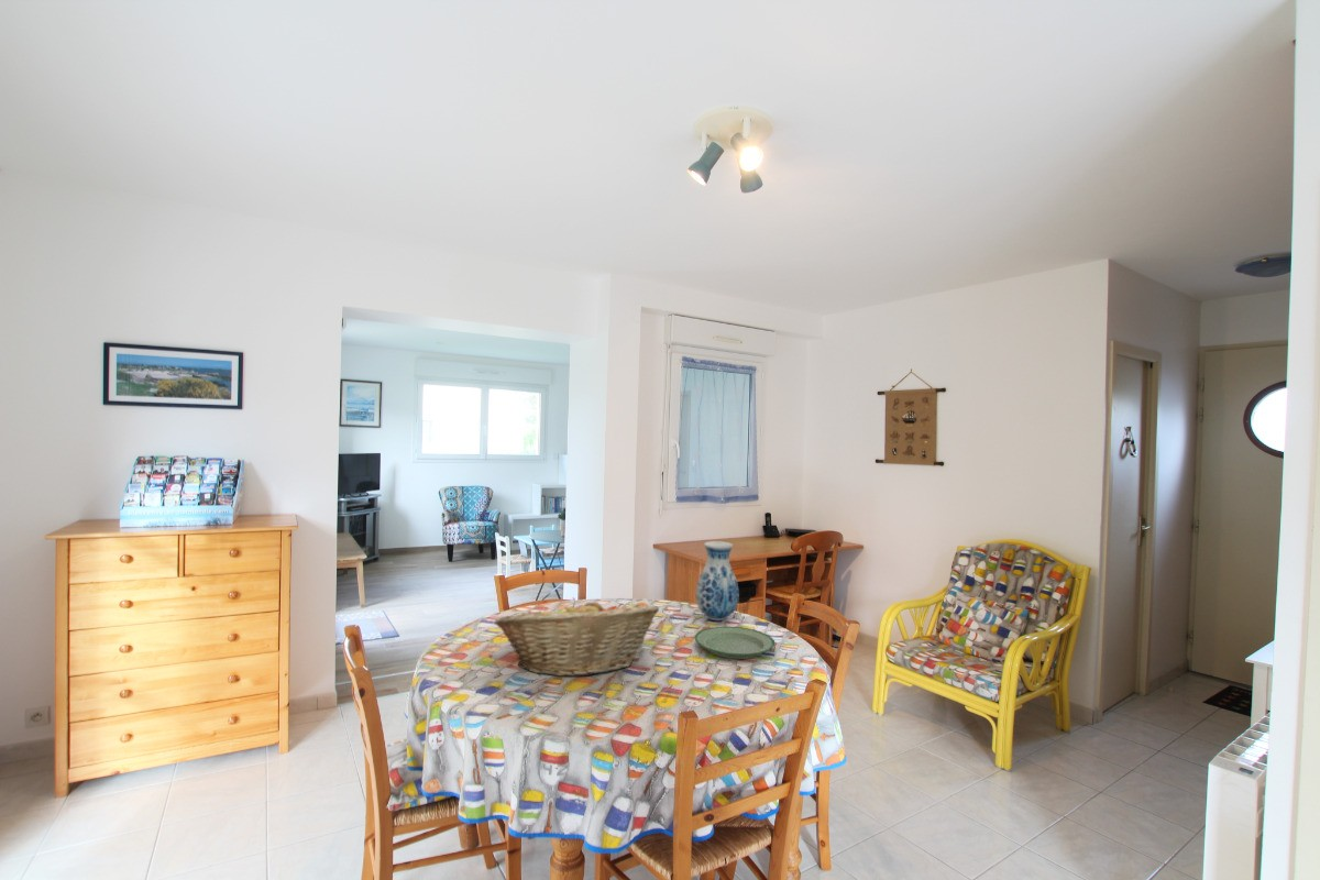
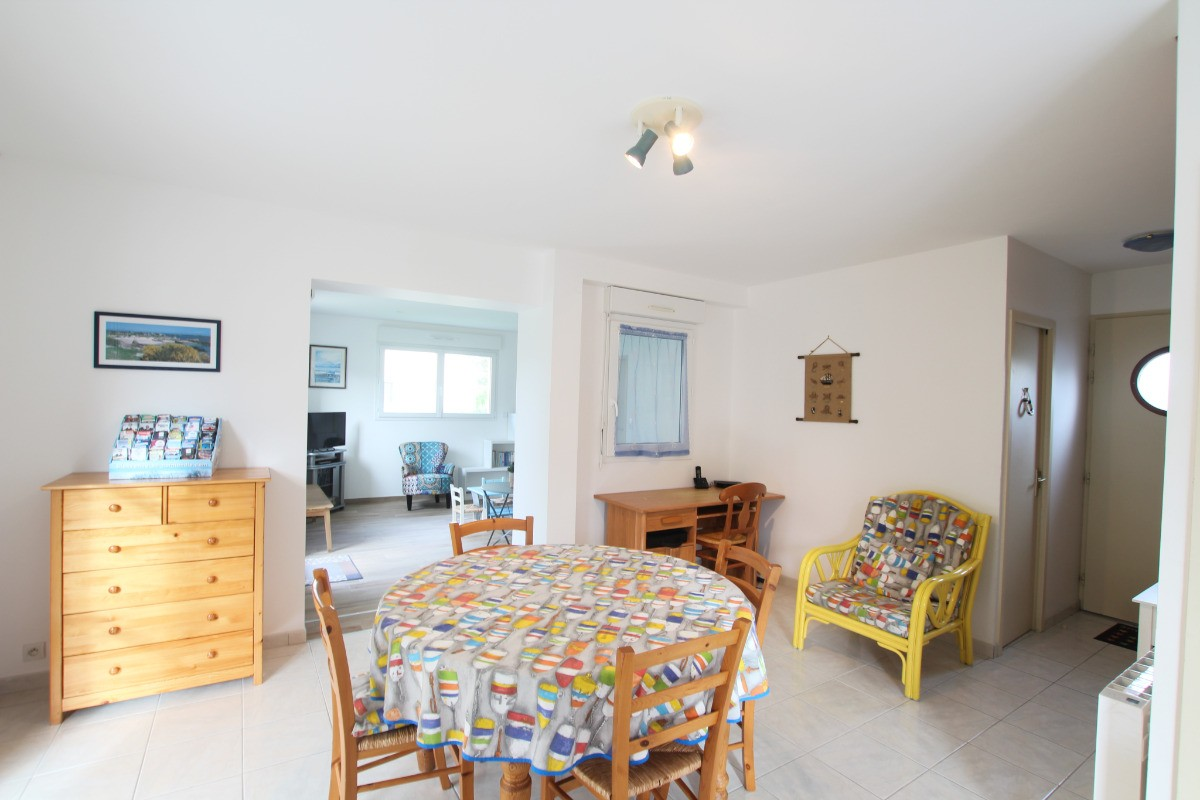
- plate (734, 644)
- fruit basket (579, 628)
- vase (717, 581)
